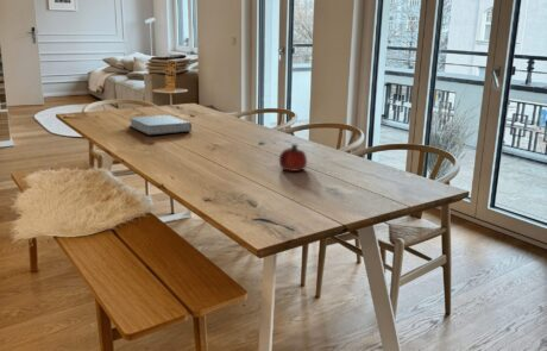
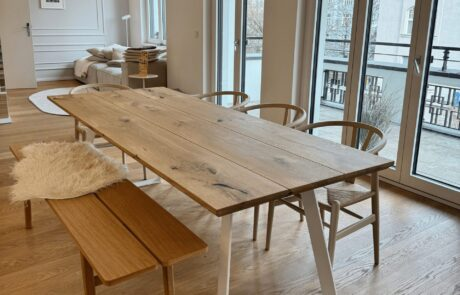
- fruit (293, 156)
- book (159, 124)
